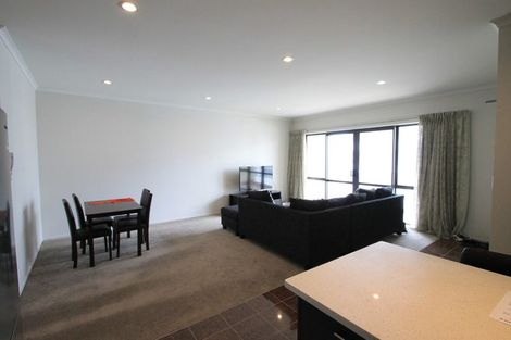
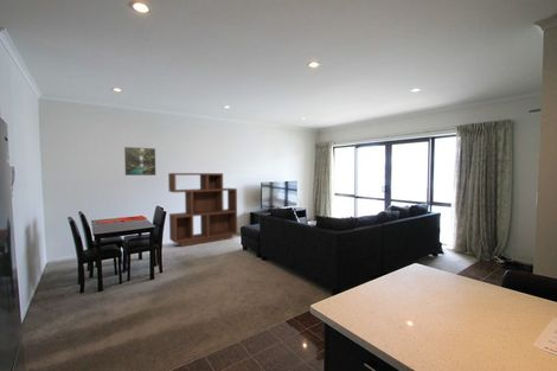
+ bookcase (204, 206)
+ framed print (140, 161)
